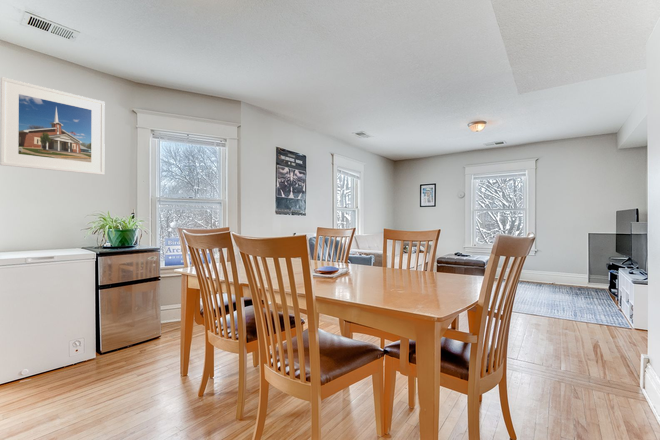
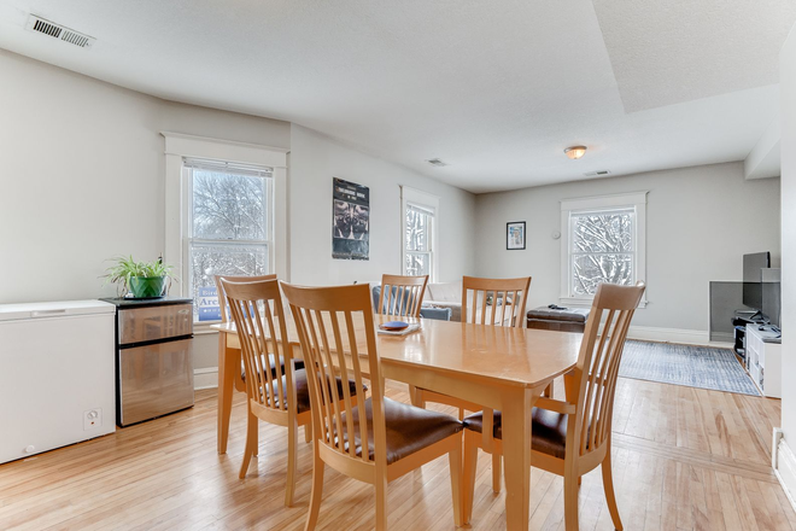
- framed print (57, 130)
